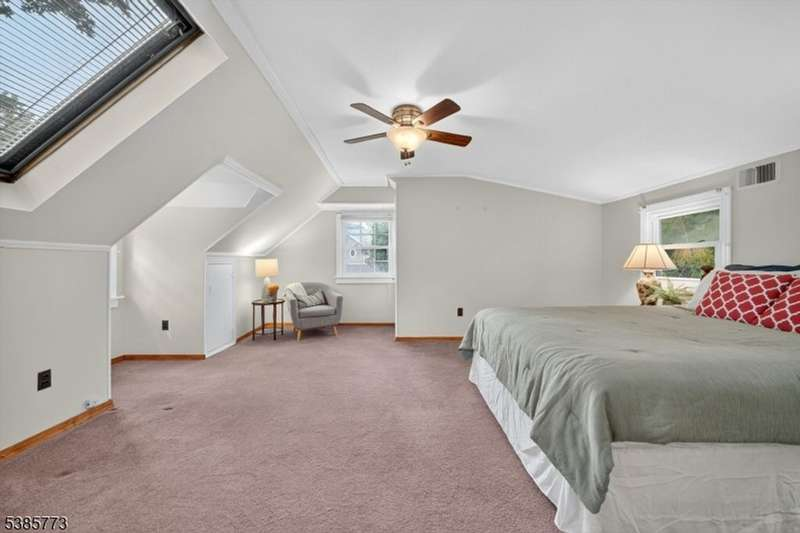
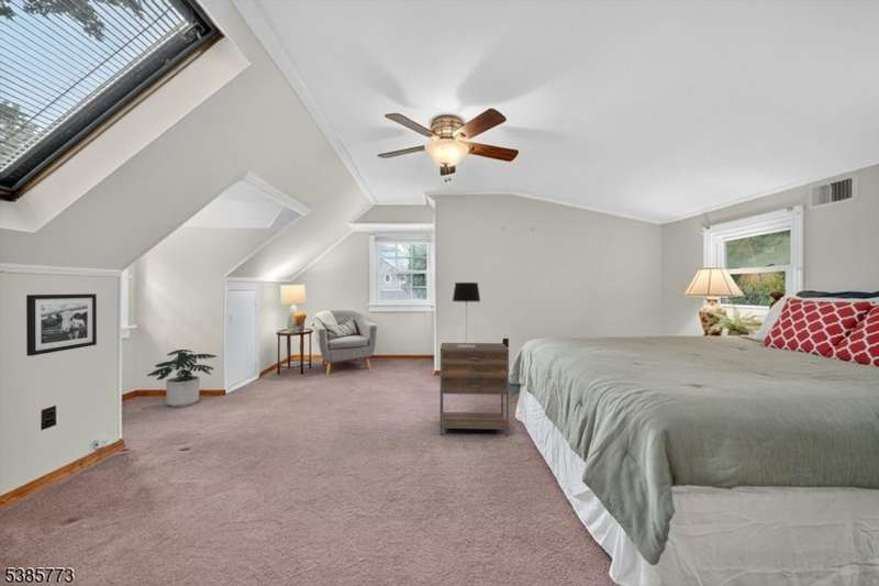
+ nightstand (472, 387)
+ picture frame (64, 322)
+ table lamp (466, 313)
+ potted plant (183, 377)
